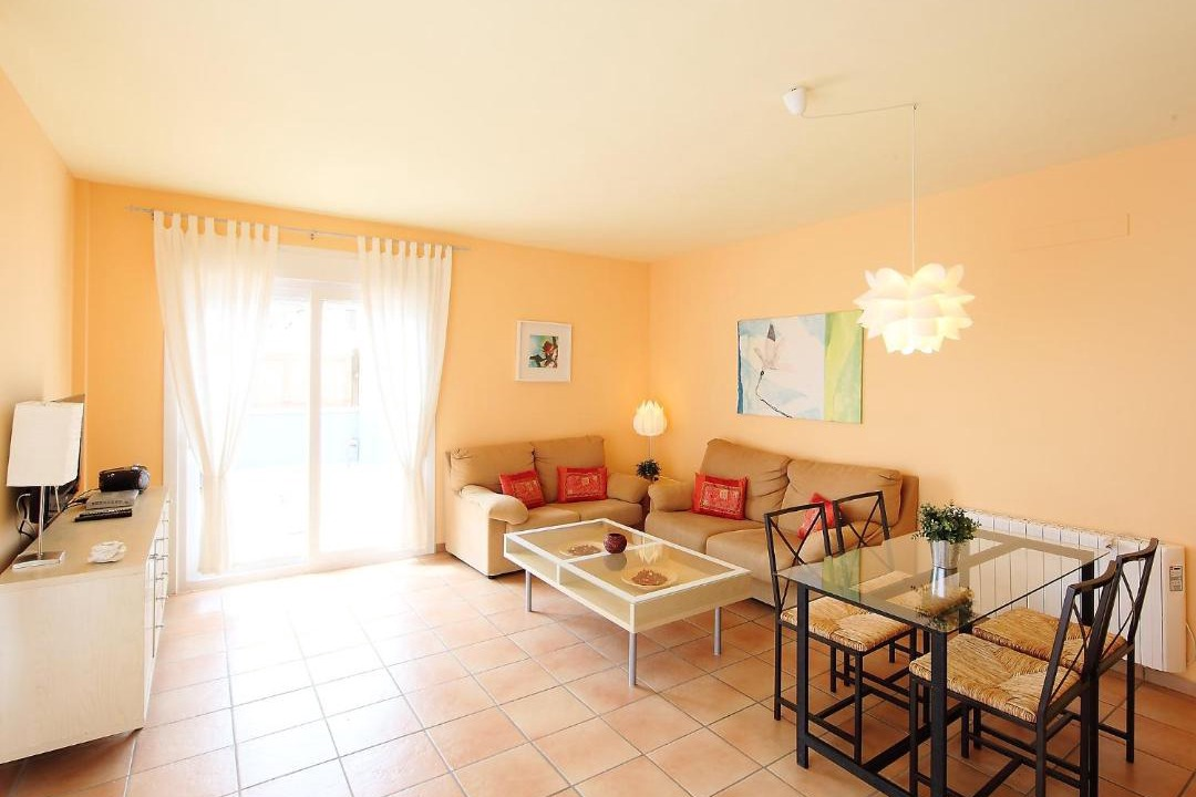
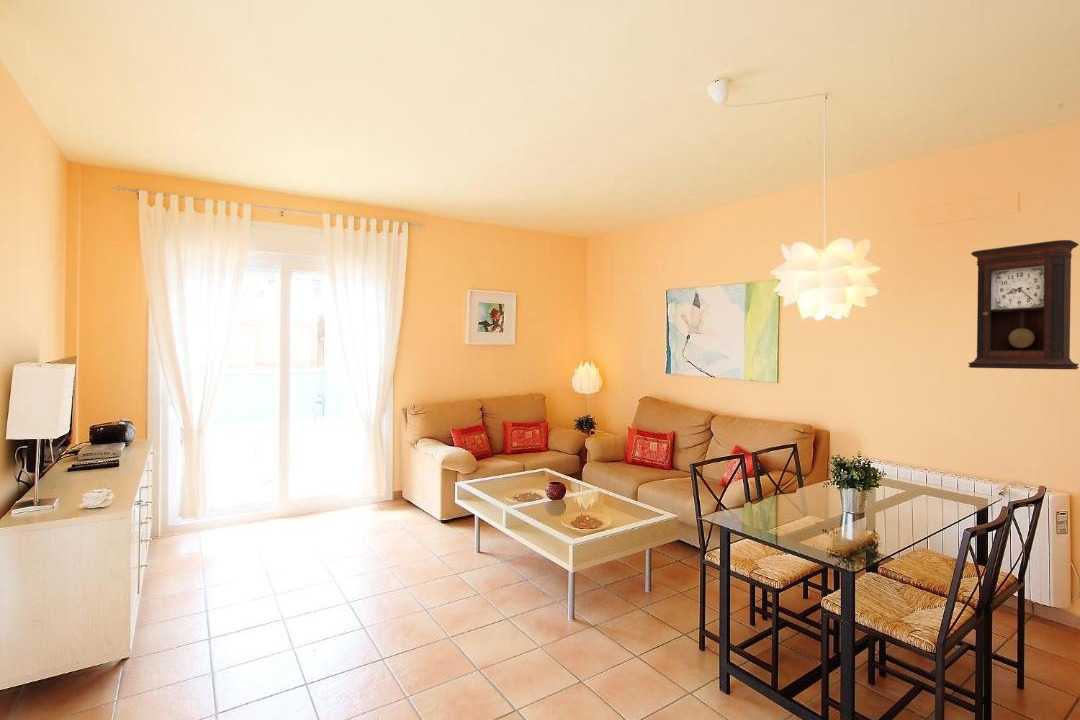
+ pendulum clock (1019, 308)
